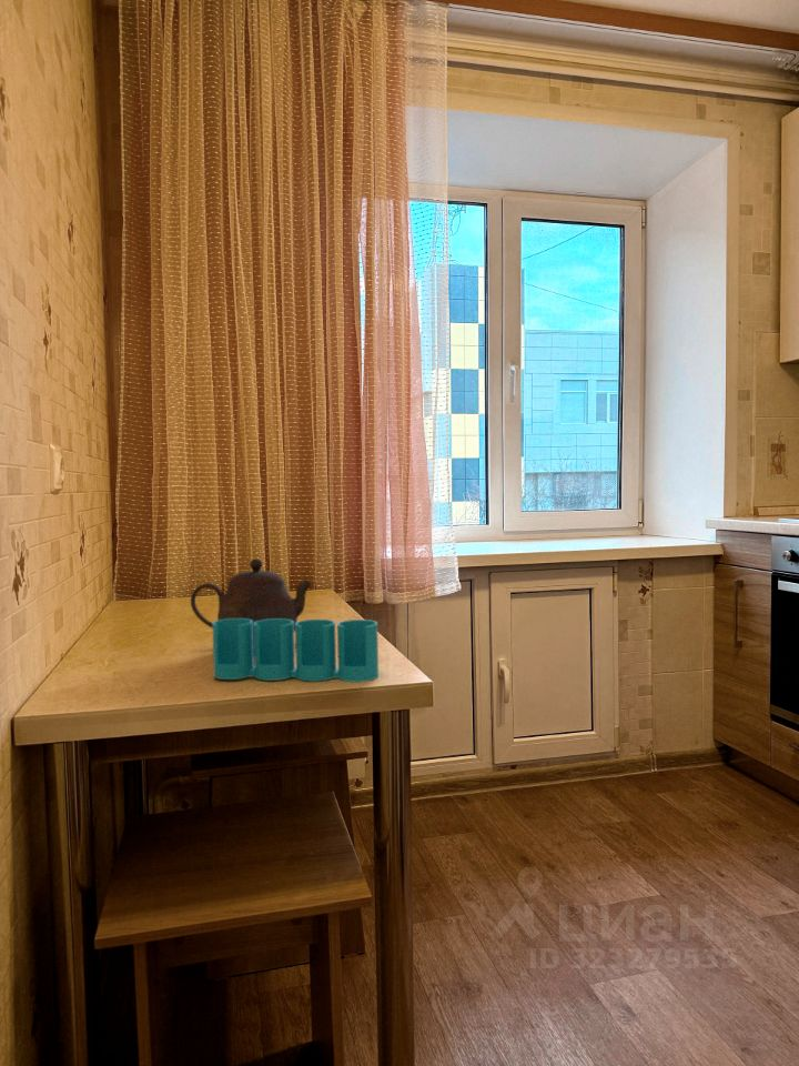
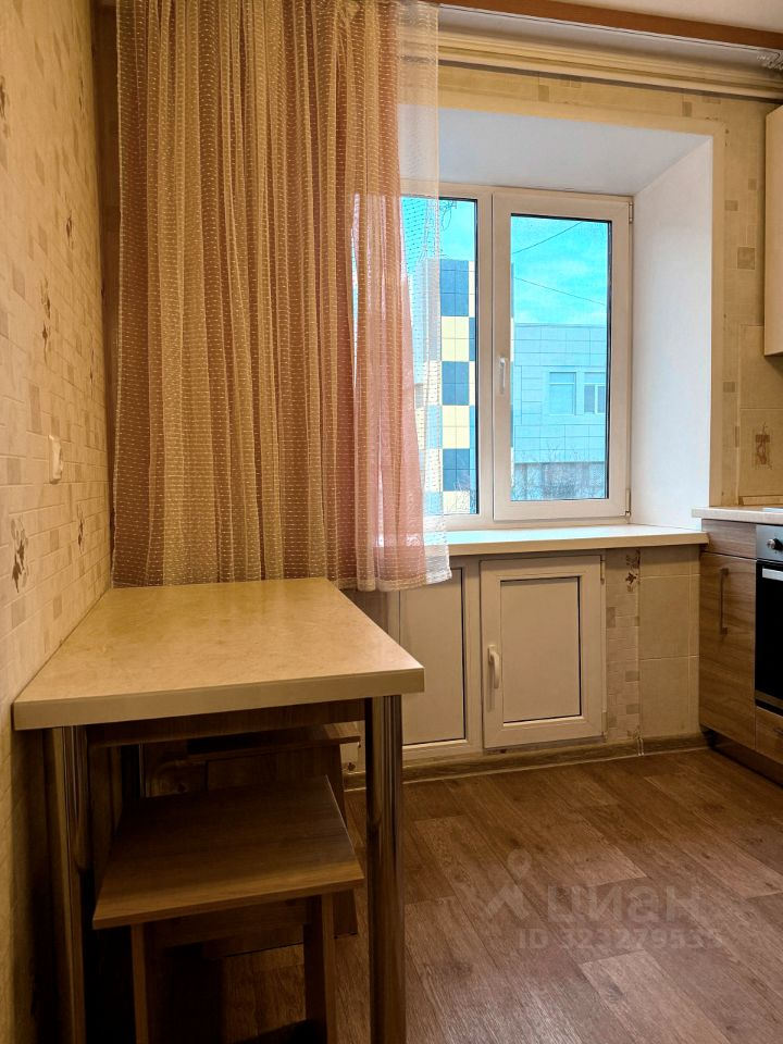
- pen holder (293, 648)
- teapot (252, 603)
